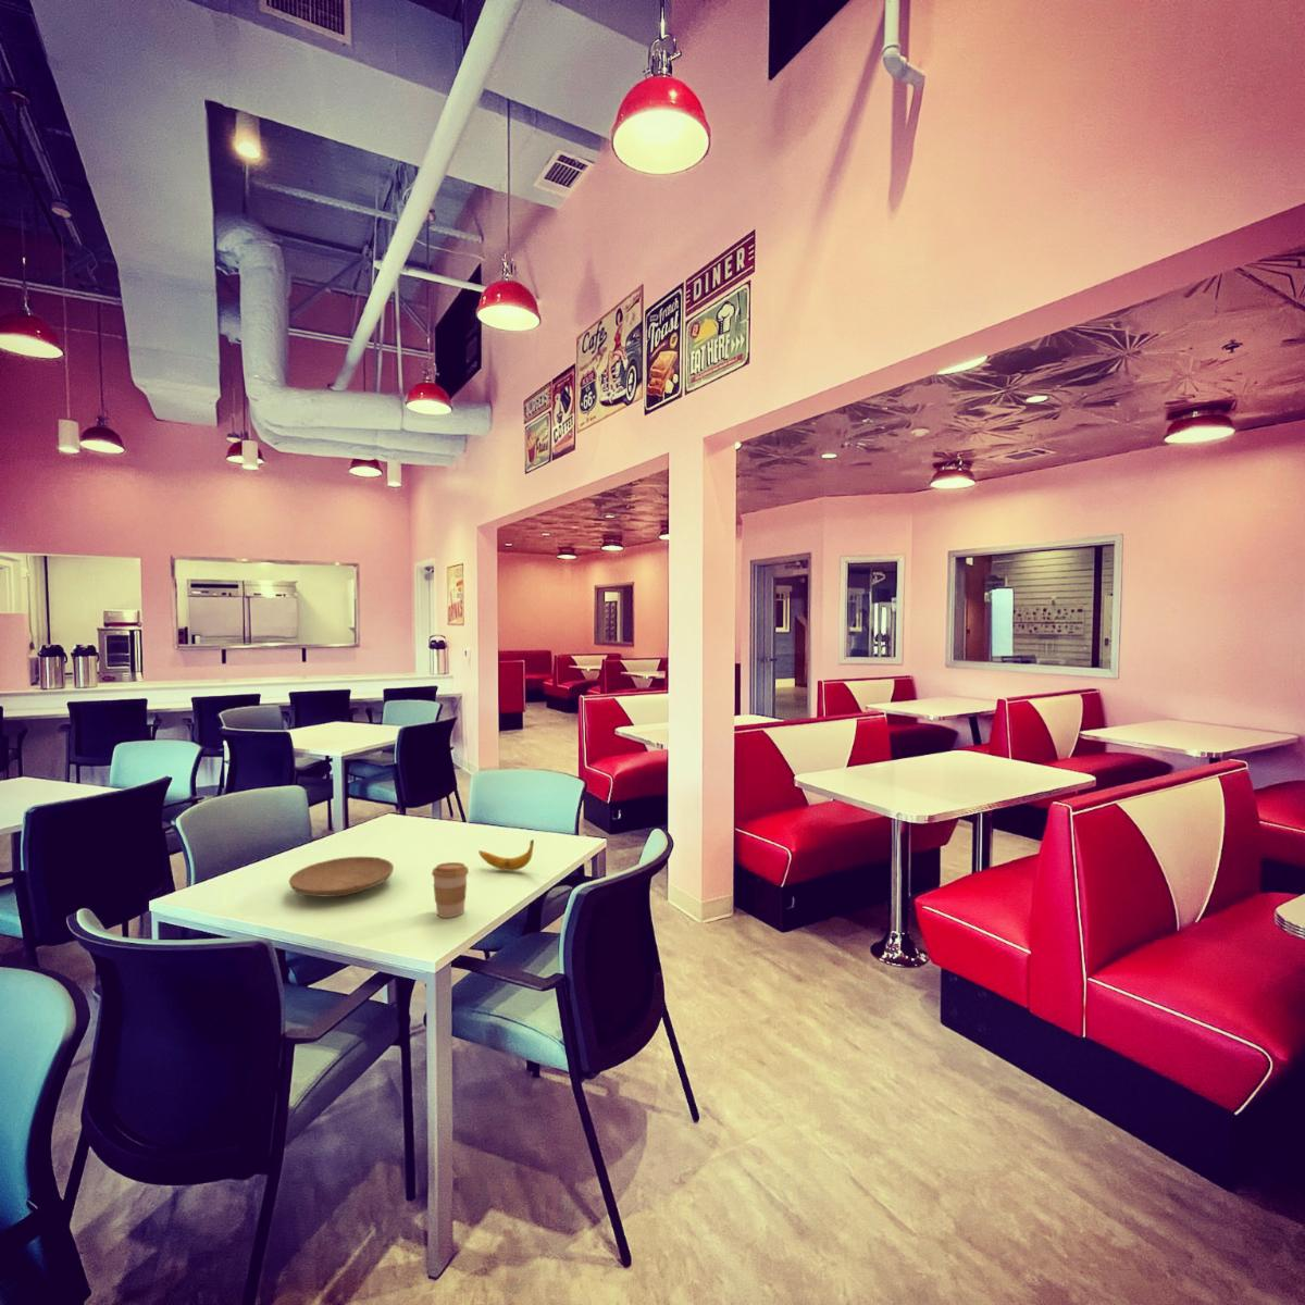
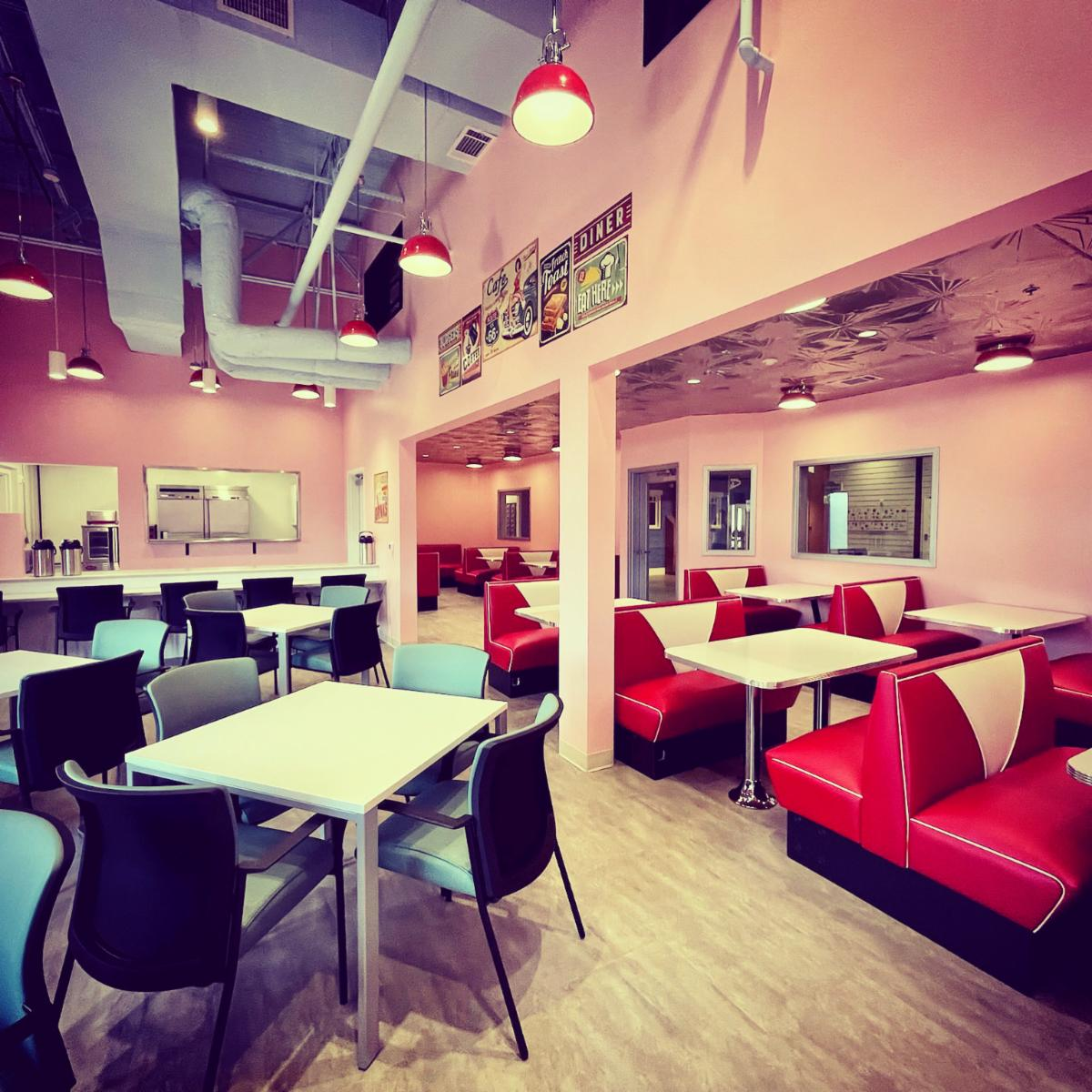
- plate (343, 880)
- coffee cup (451, 888)
- banana (506, 858)
